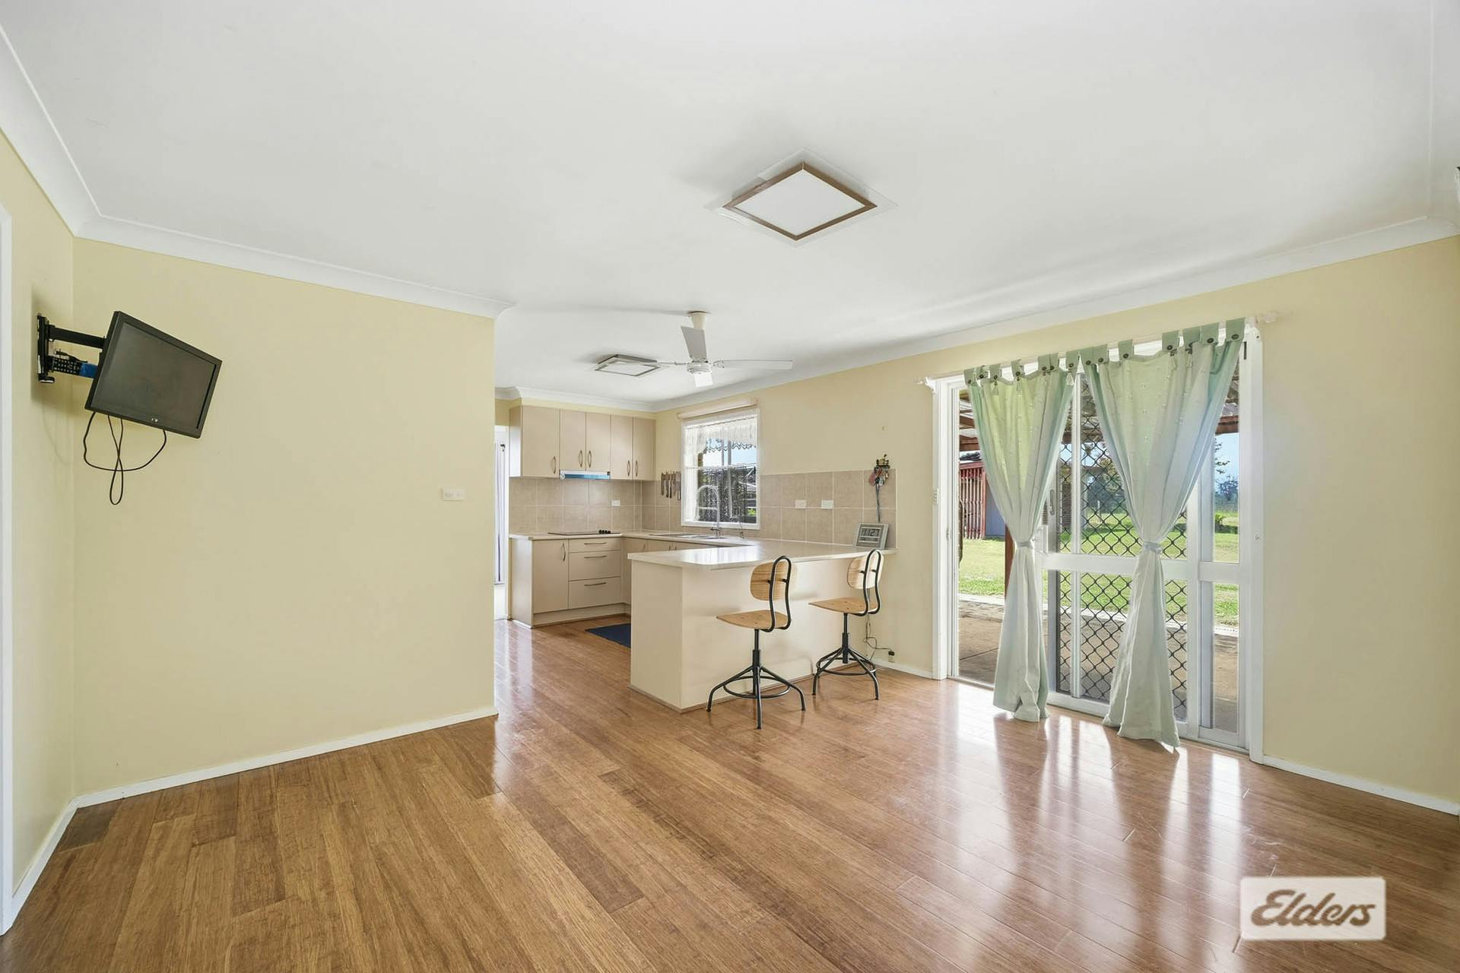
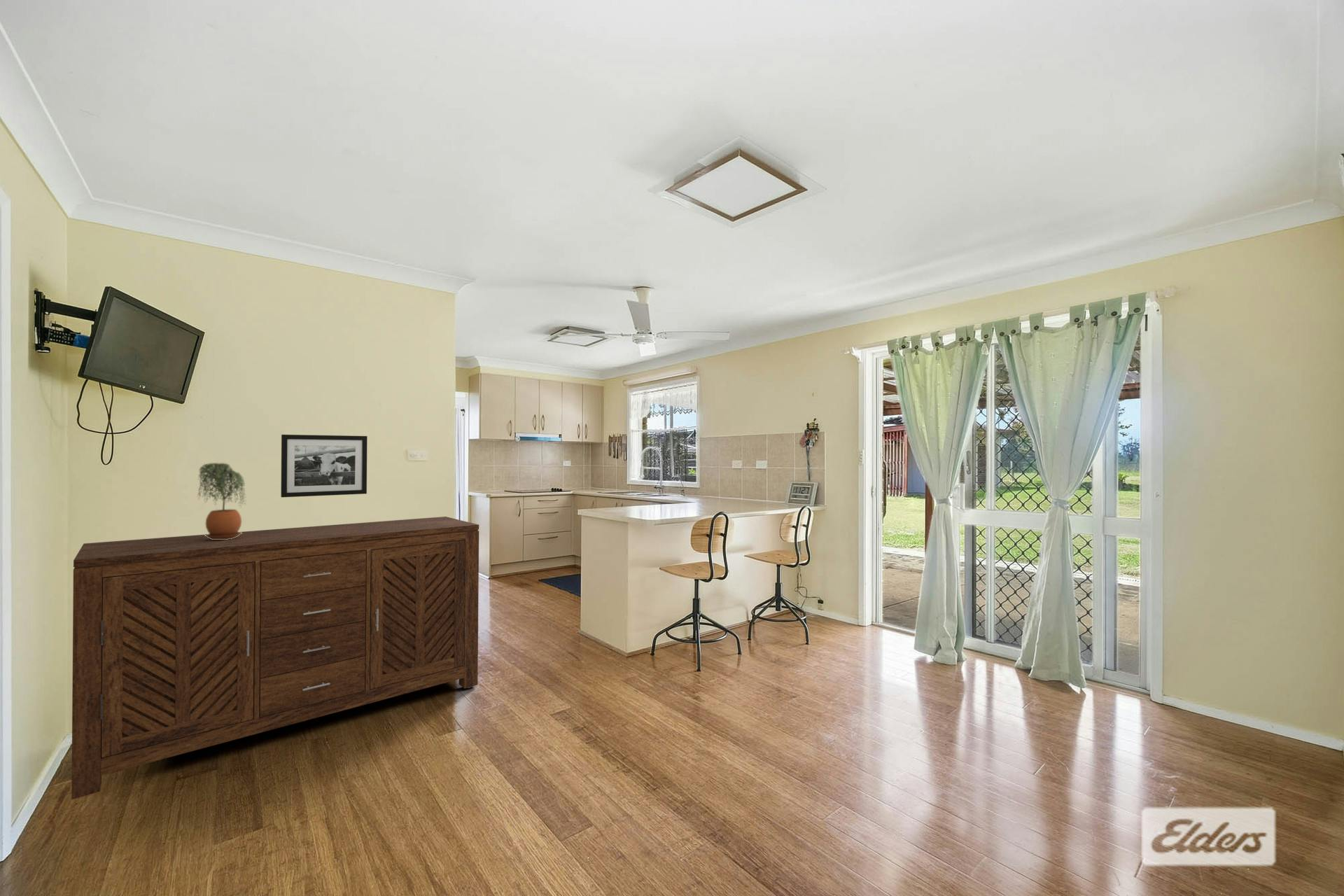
+ picture frame (326, 465)
+ potted plant (222, 500)
+ sideboard (305, 624)
